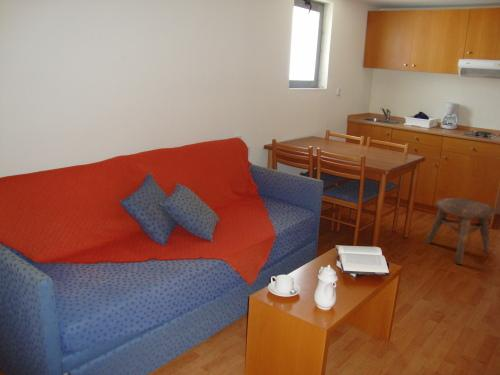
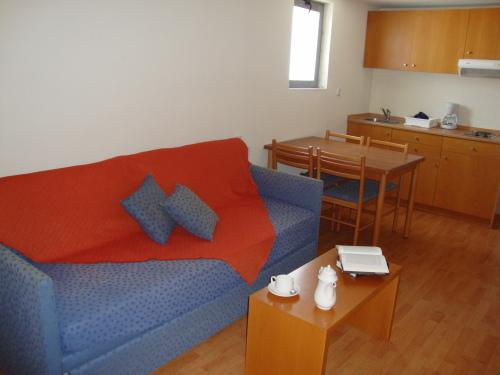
- stool (461, 229)
